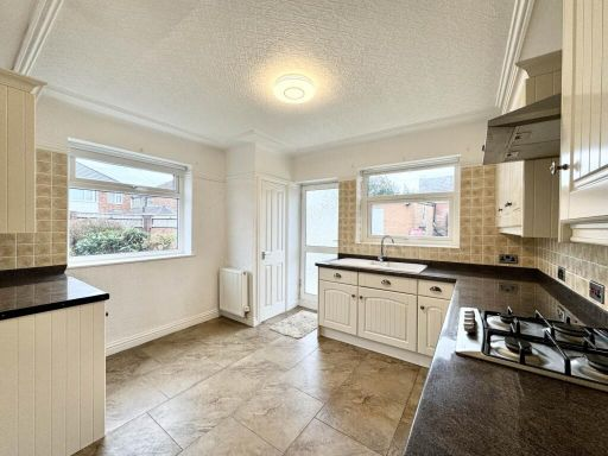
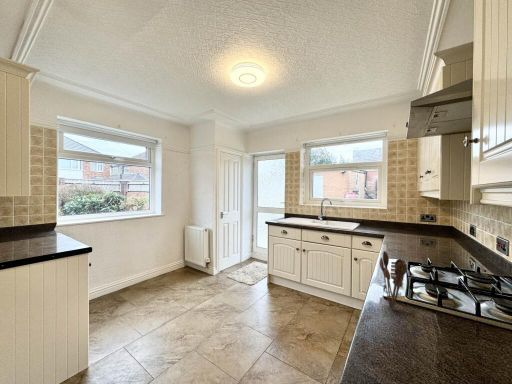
+ utensil holder (389, 280)
